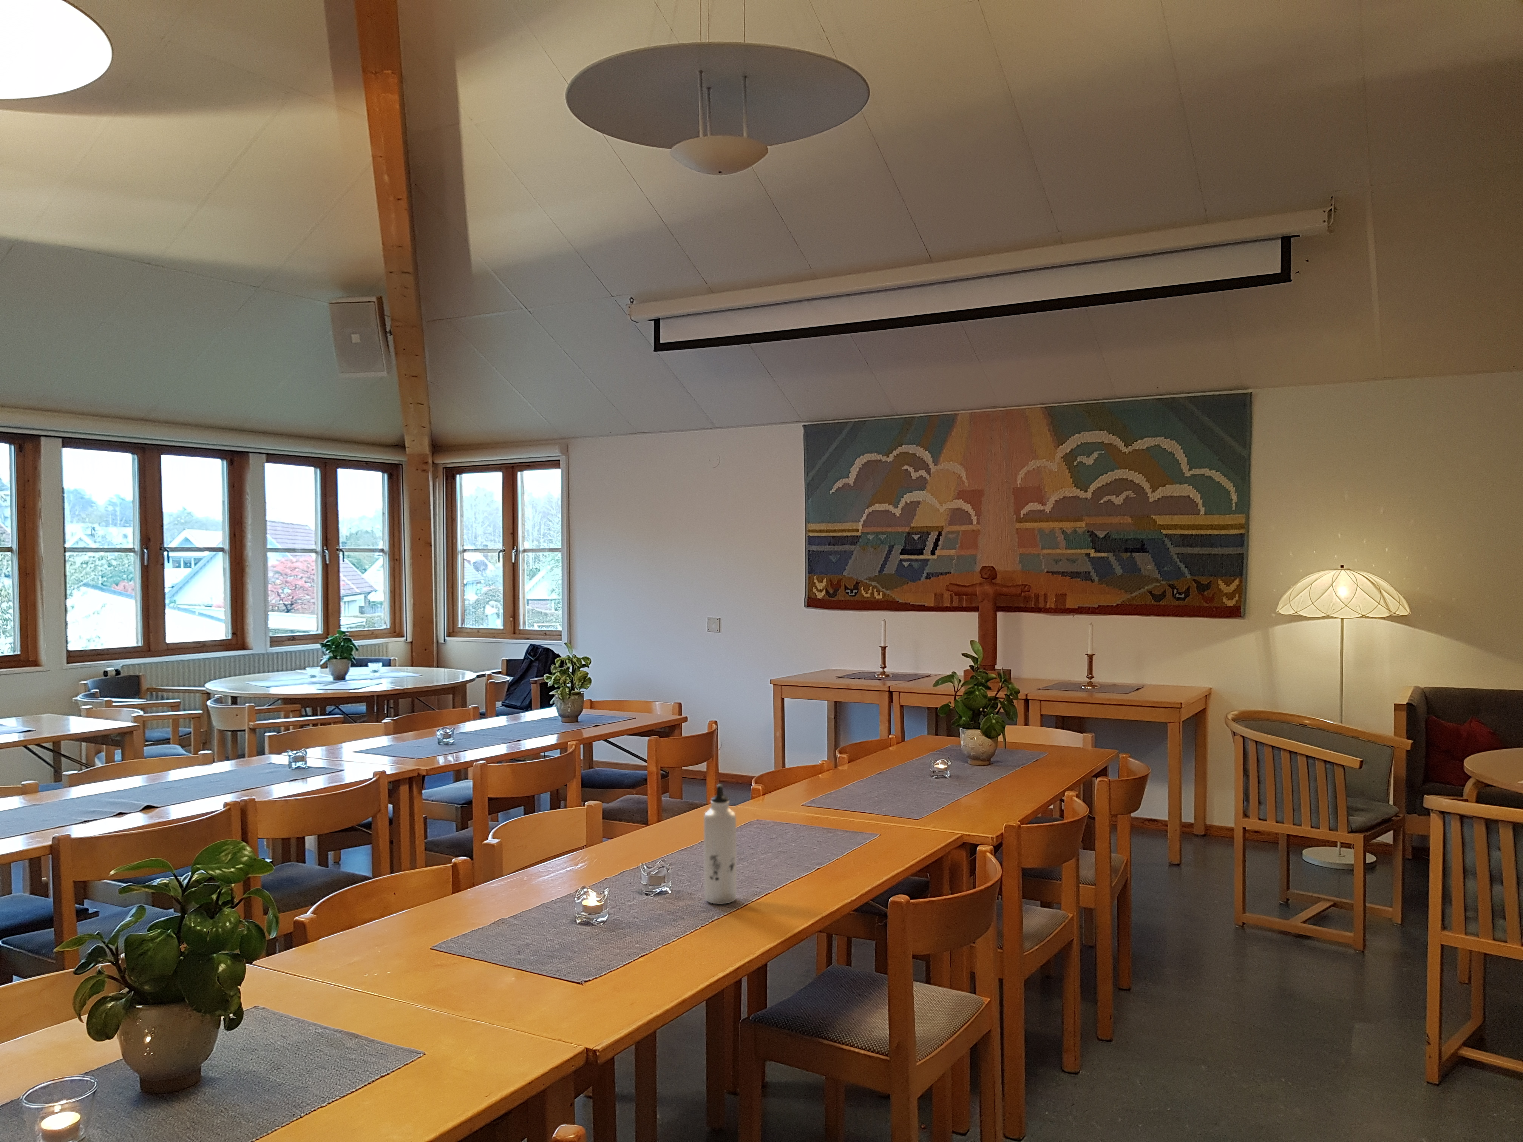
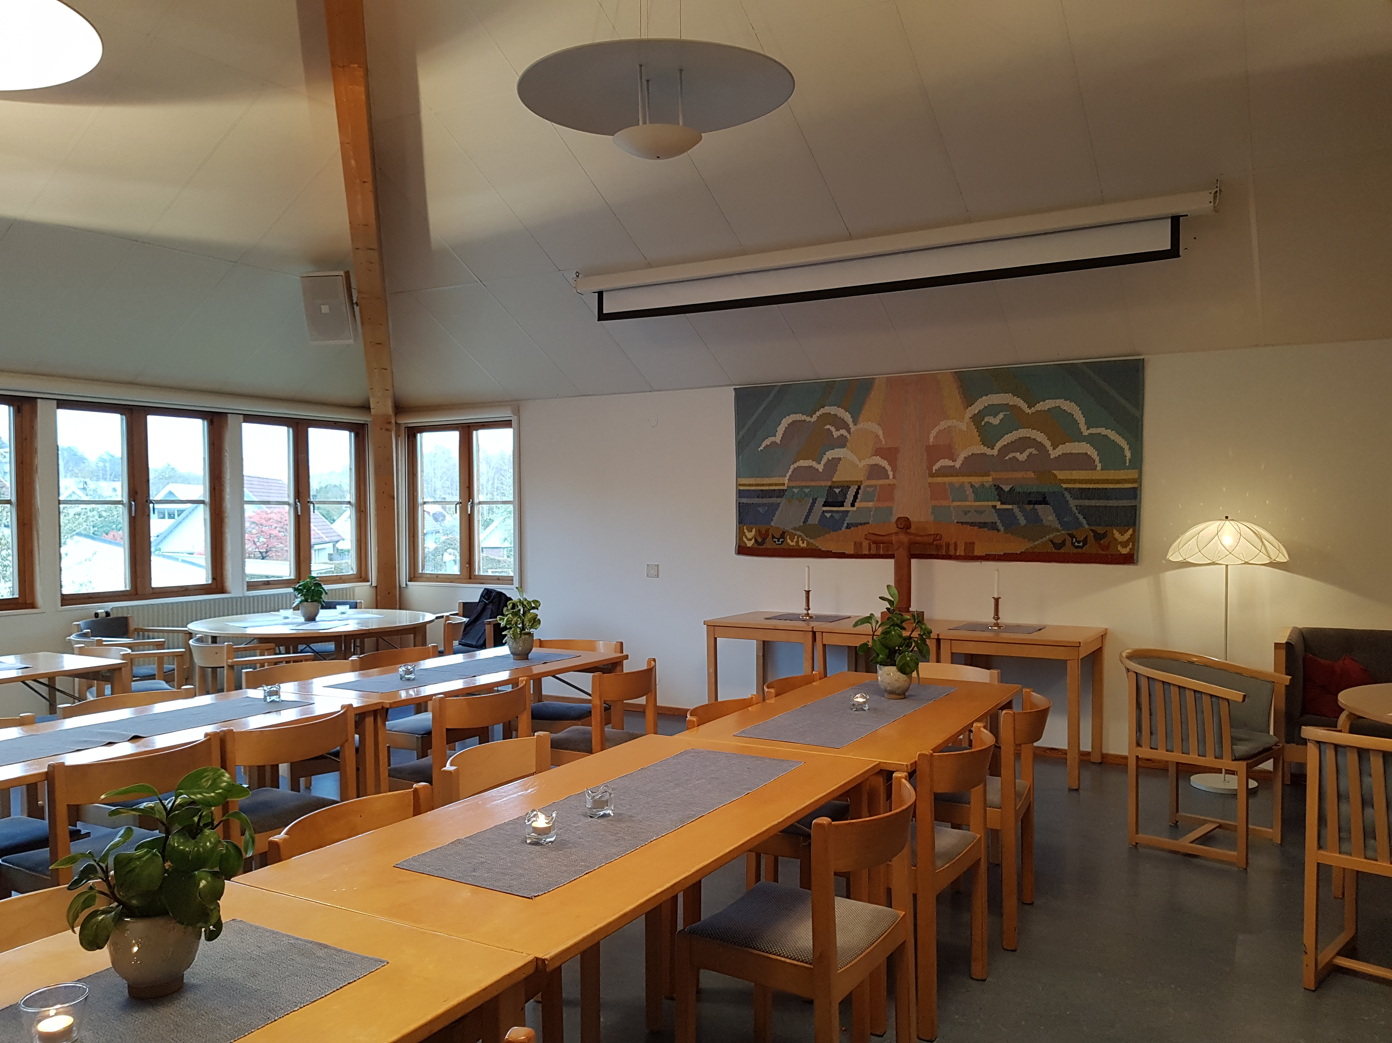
- water bottle (720, 842)
